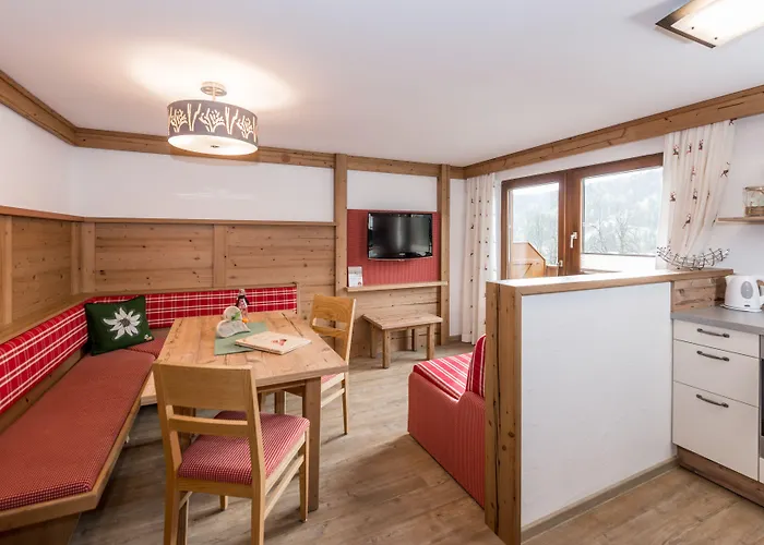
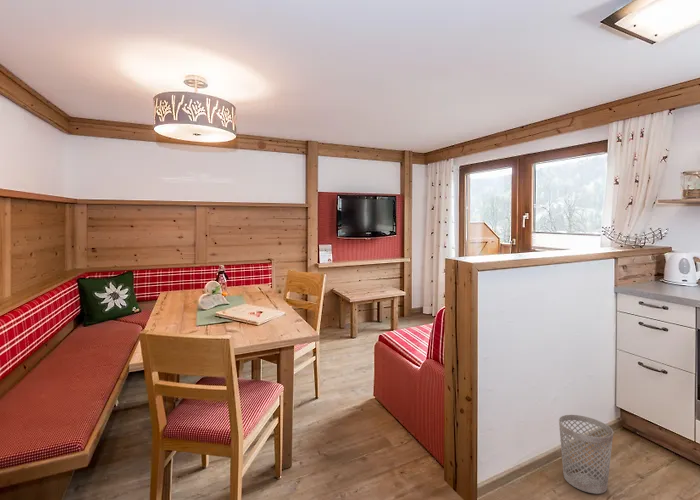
+ wastebasket (584, 453)
